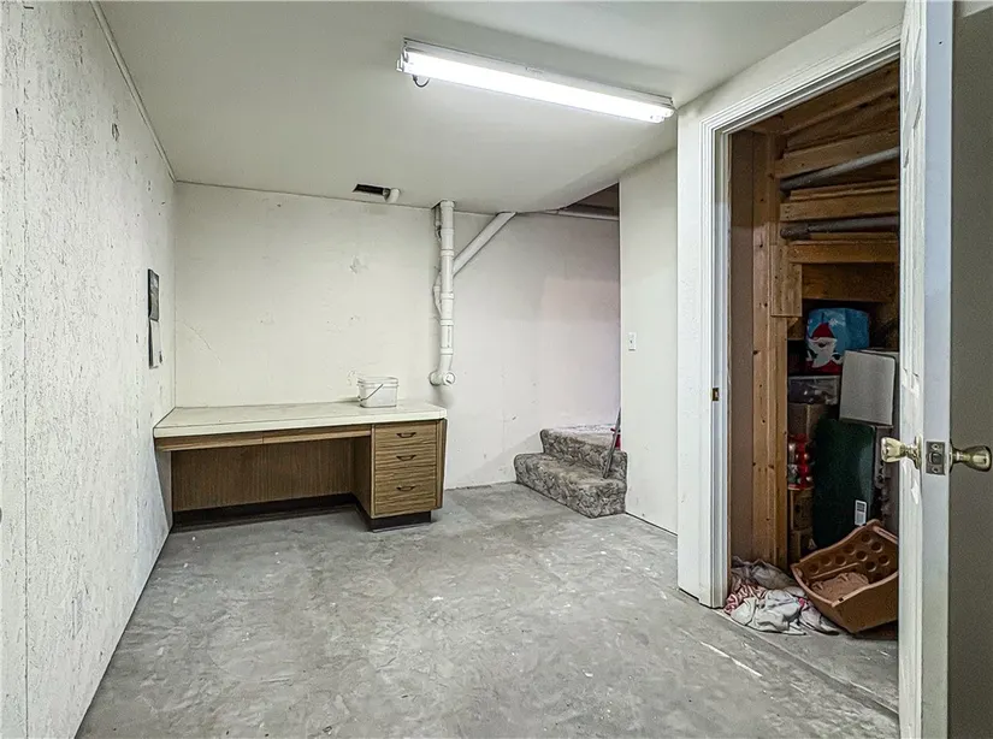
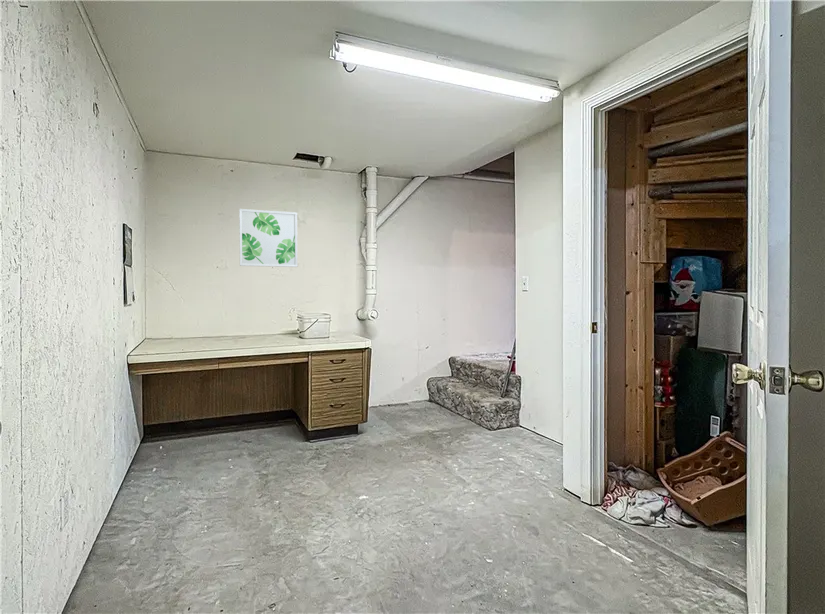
+ wall art (268, 238)
